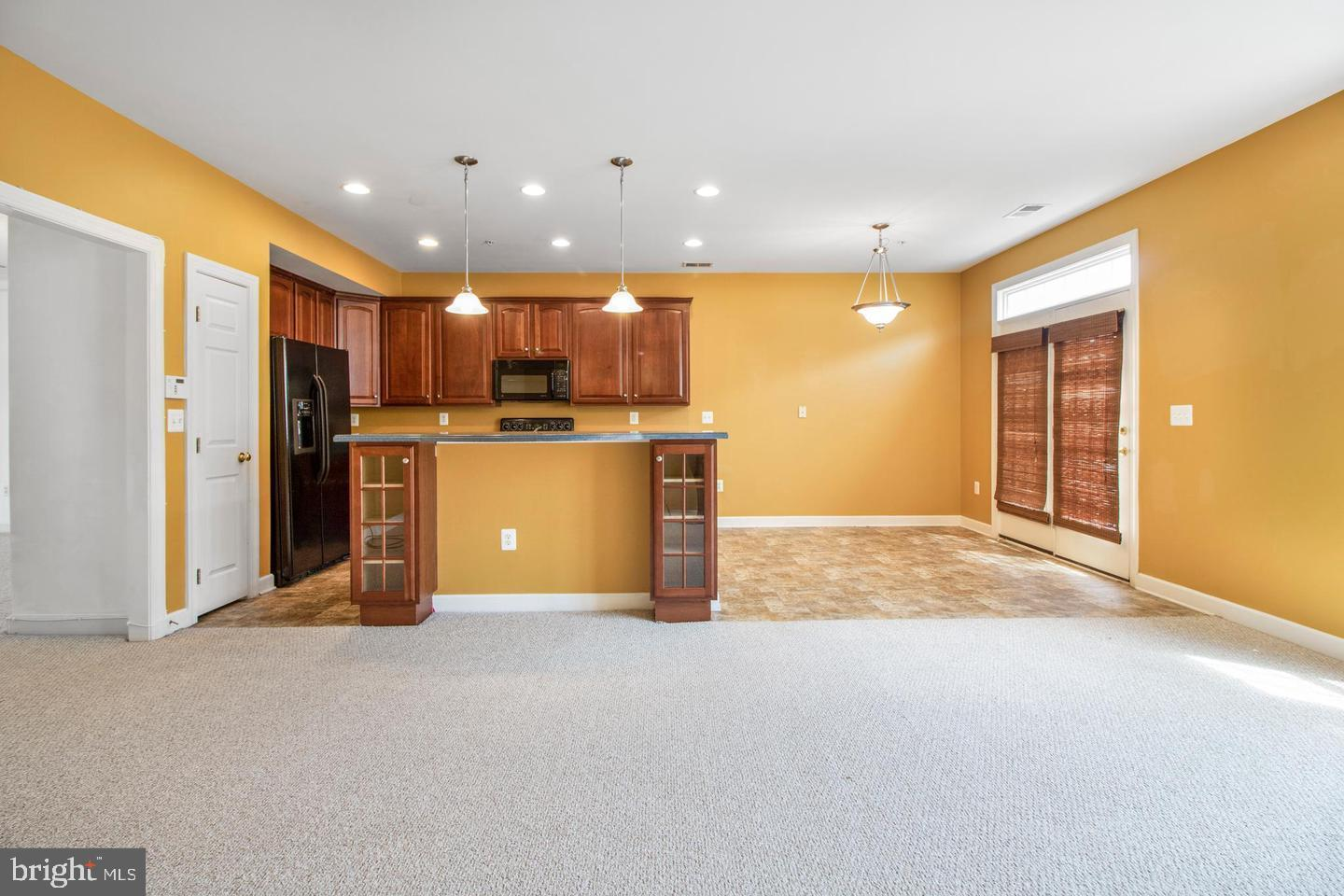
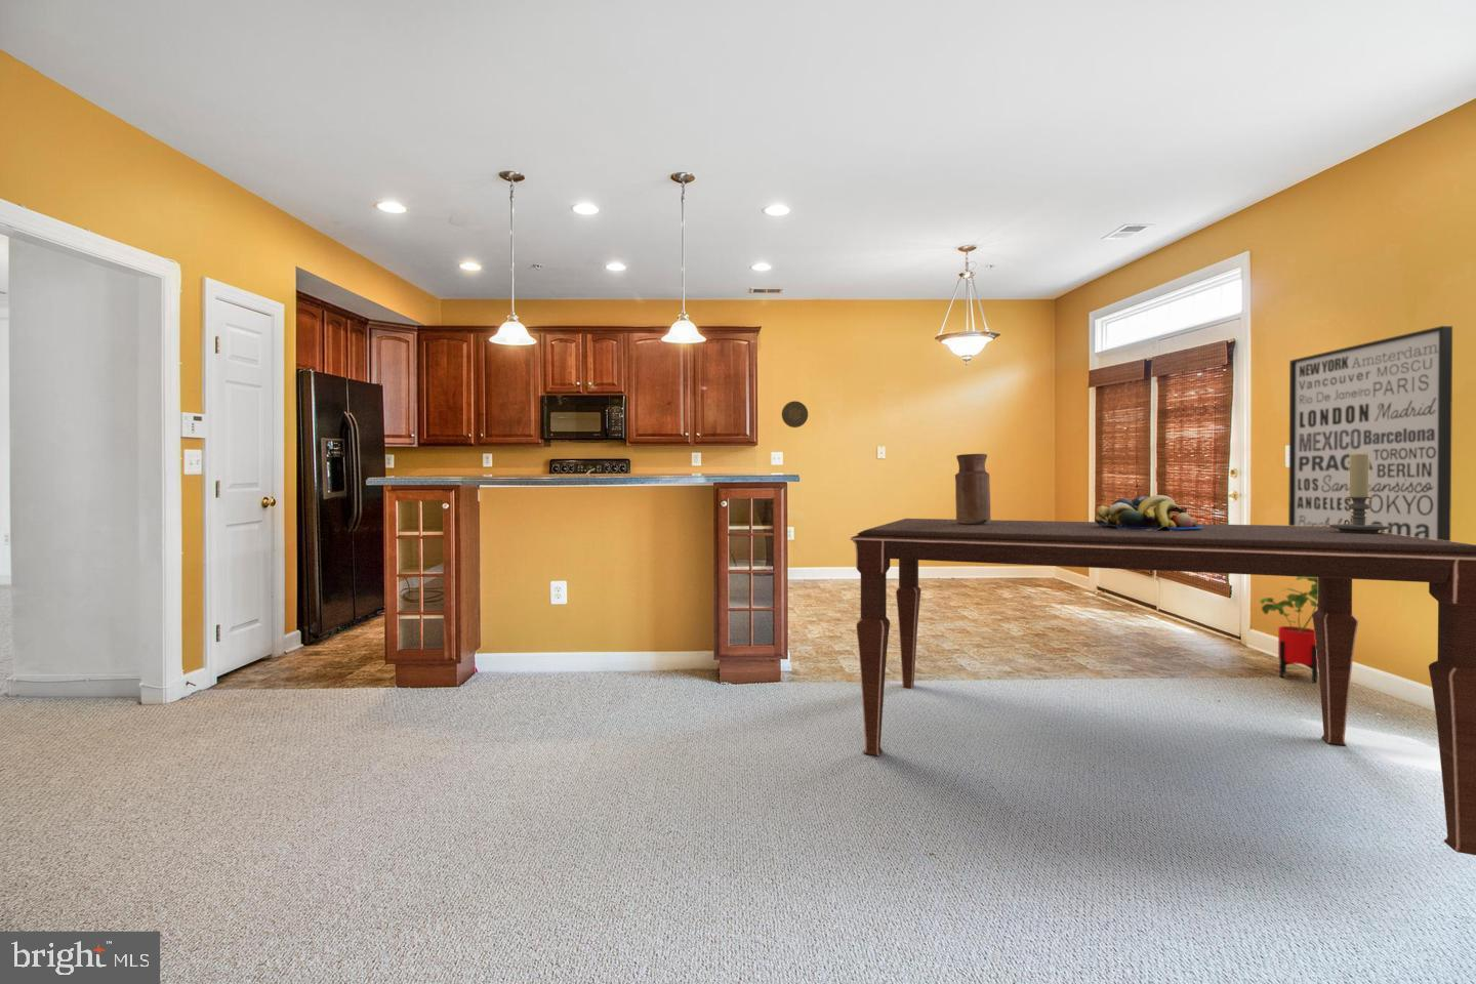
+ house plant (1299, 624)
+ dining table (1109, 568)
+ wall art (1361, 449)
+ decorative plate (794, 414)
+ vase (972, 488)
+ candle holder (1357, 491)
+ fruit bowl (1148, 511)
